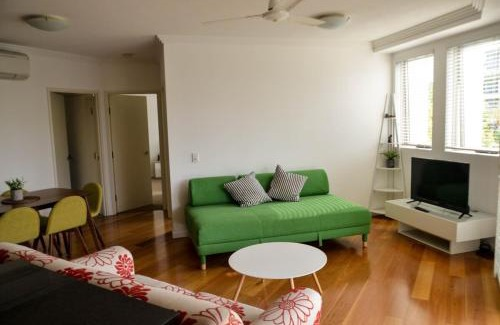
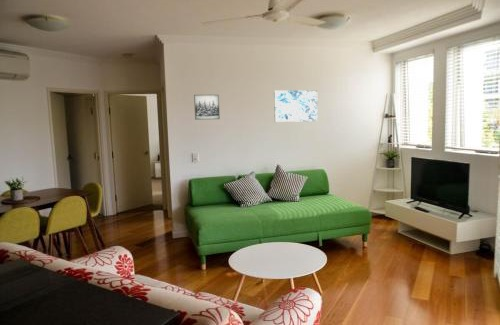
+ wall art (296, 106)
+ wall art (206, 107)
